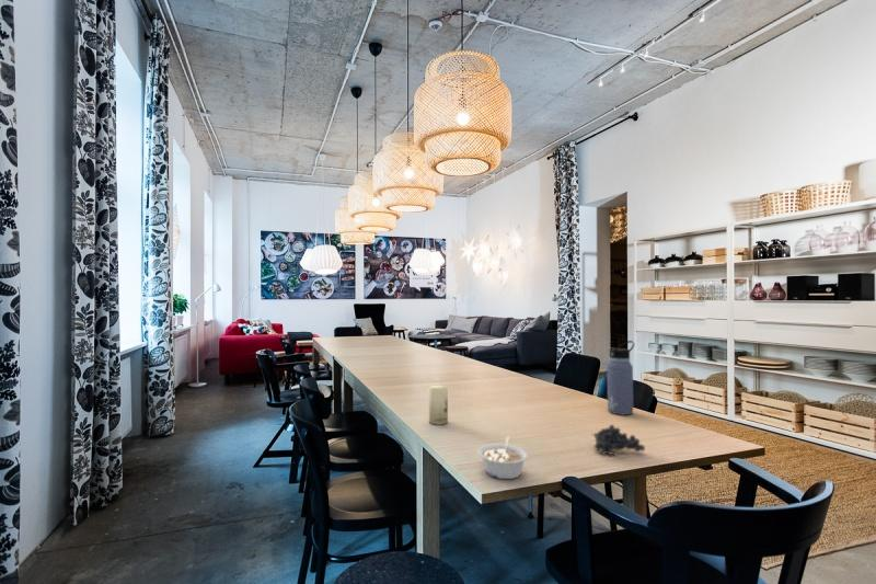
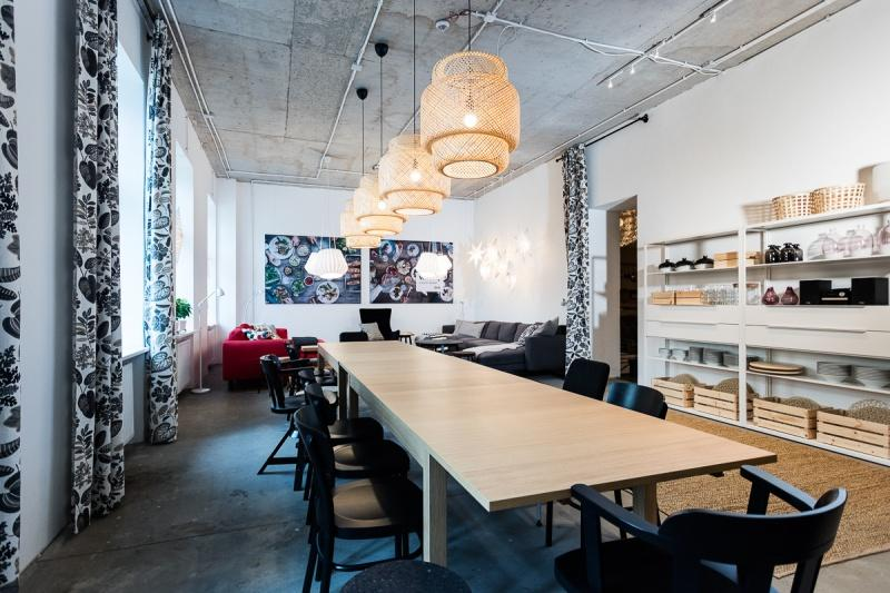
- legume (502, 459)
- water bottle (621, 376)
- candle (438, 404)
- fruit (616, 437)
